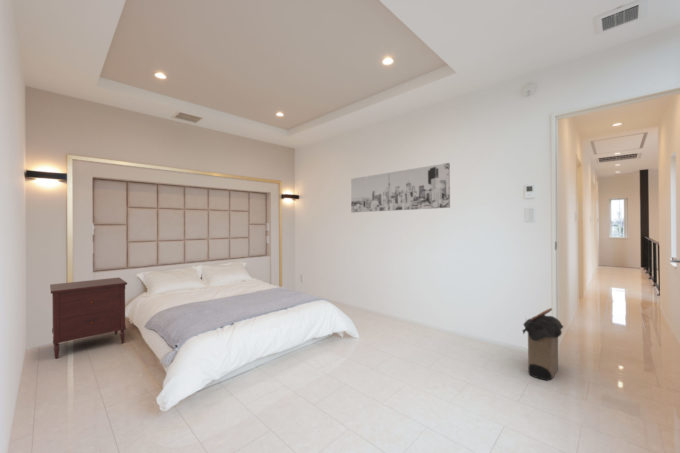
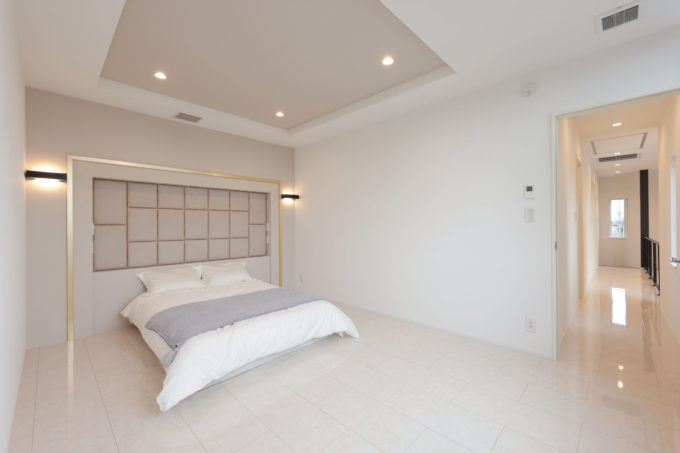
- dresser (89, 314)
- wall art (393, 191)
- laundry hamper (542, 337)
